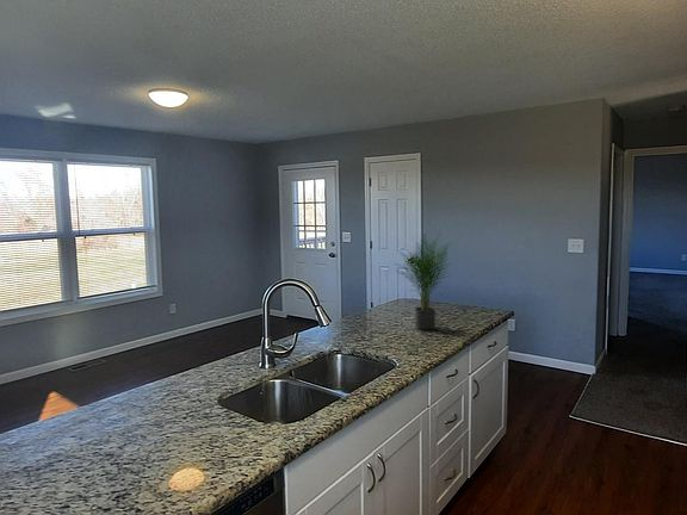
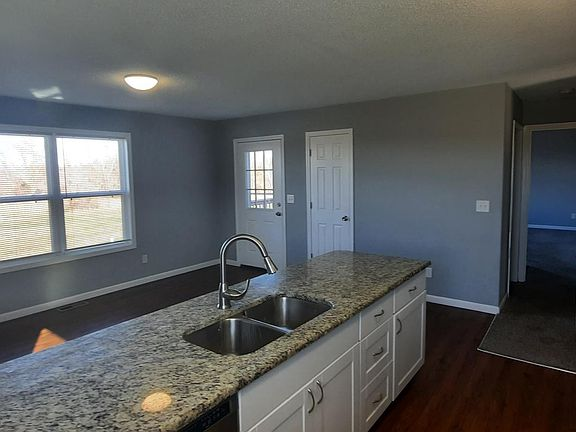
- potted plant (420, 279)
